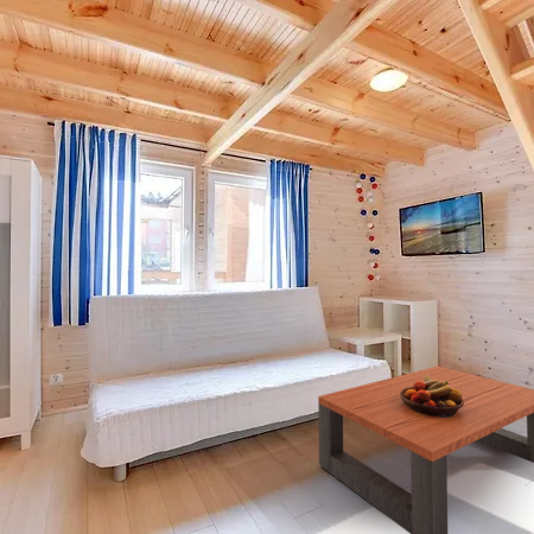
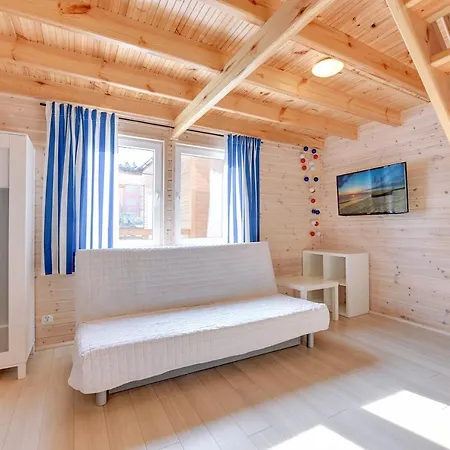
- coffee table (437, 430)
- fruit bowl (430, 393)
